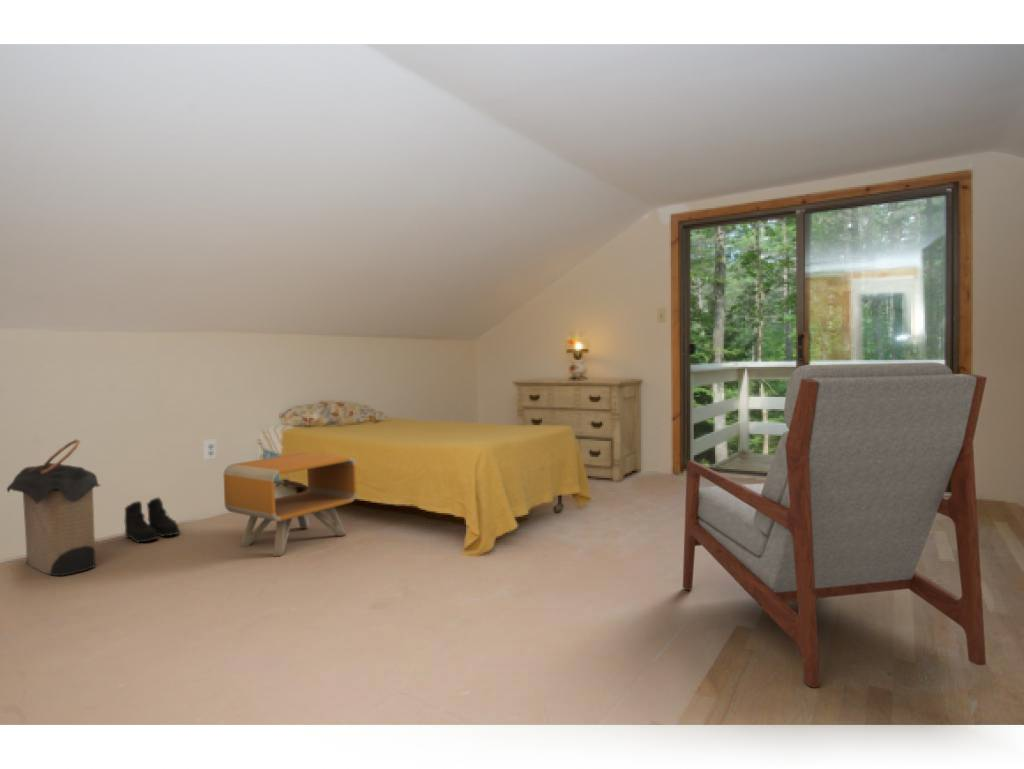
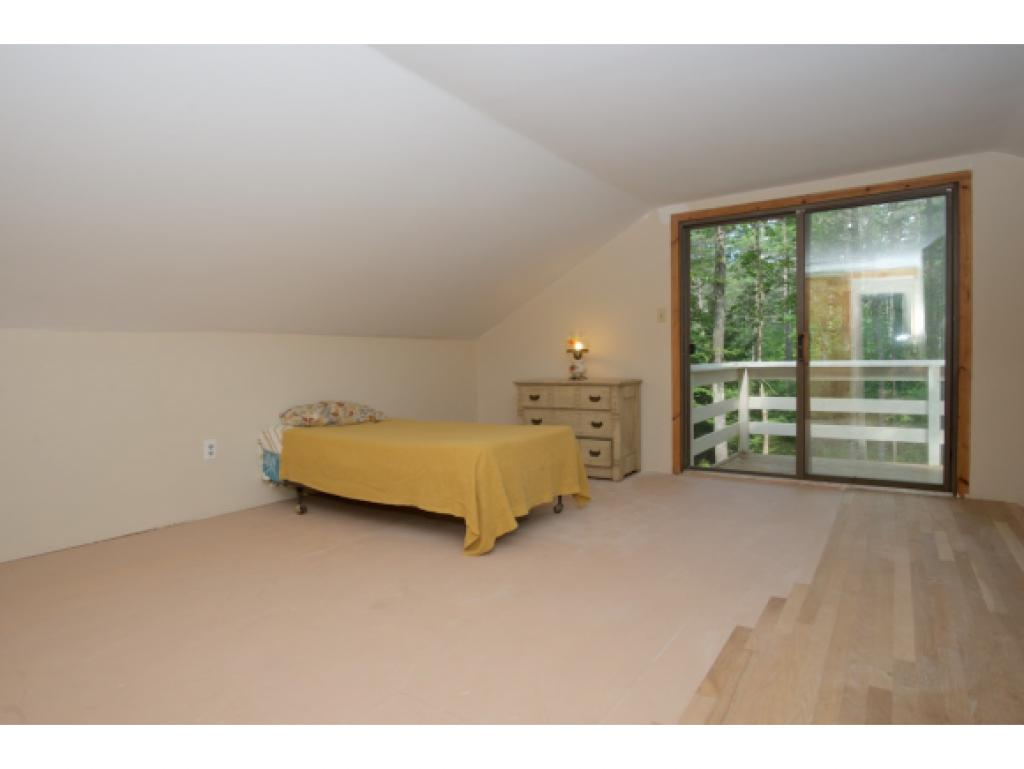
- boots (151, 518)
- laundry hamper (54, 502)
- armchair (806, 491)
- nightstand (293, 500)
